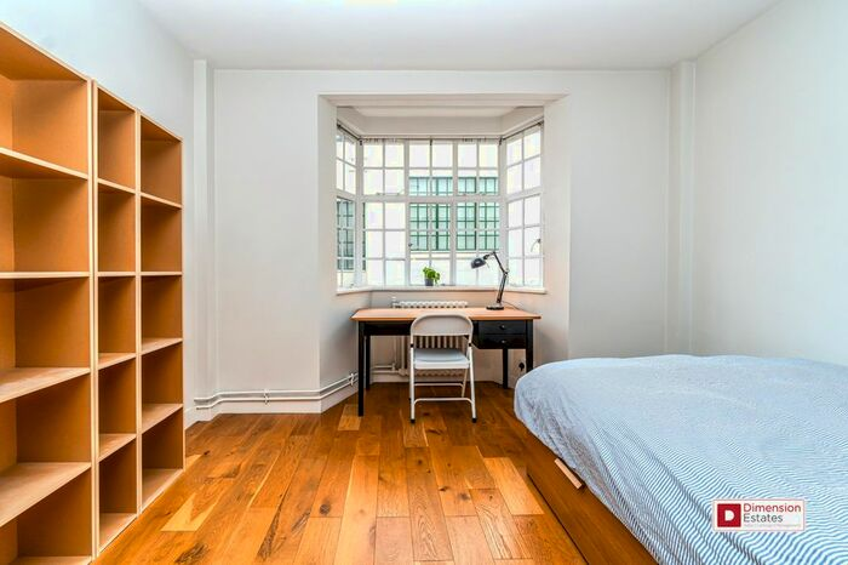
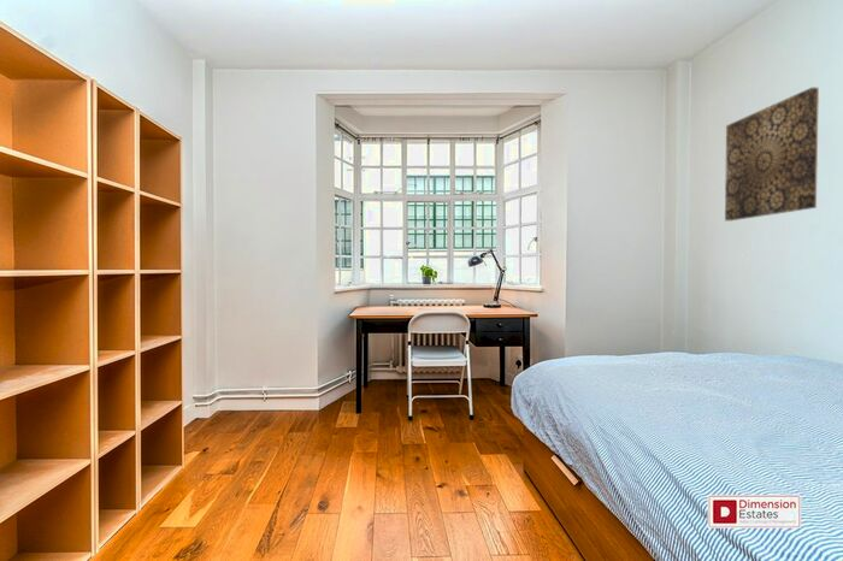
+ wall art (766, 161)
